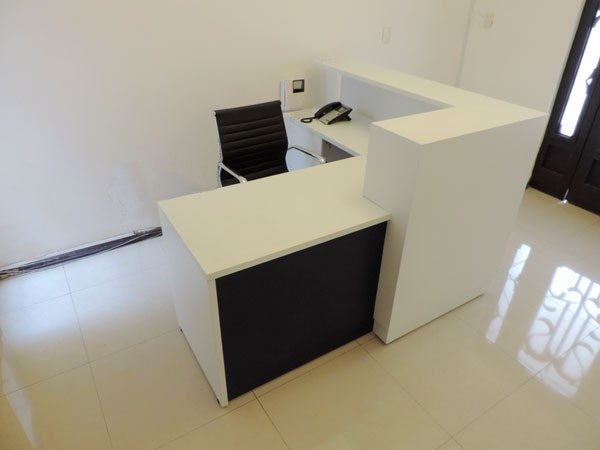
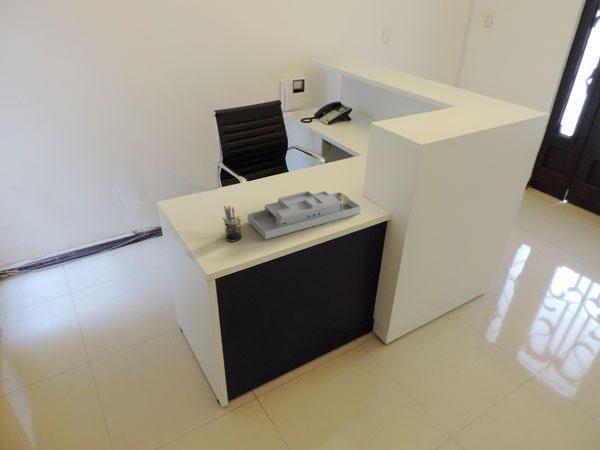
+ pen holder (230, 223)
+ desk organizer (305, 208)
